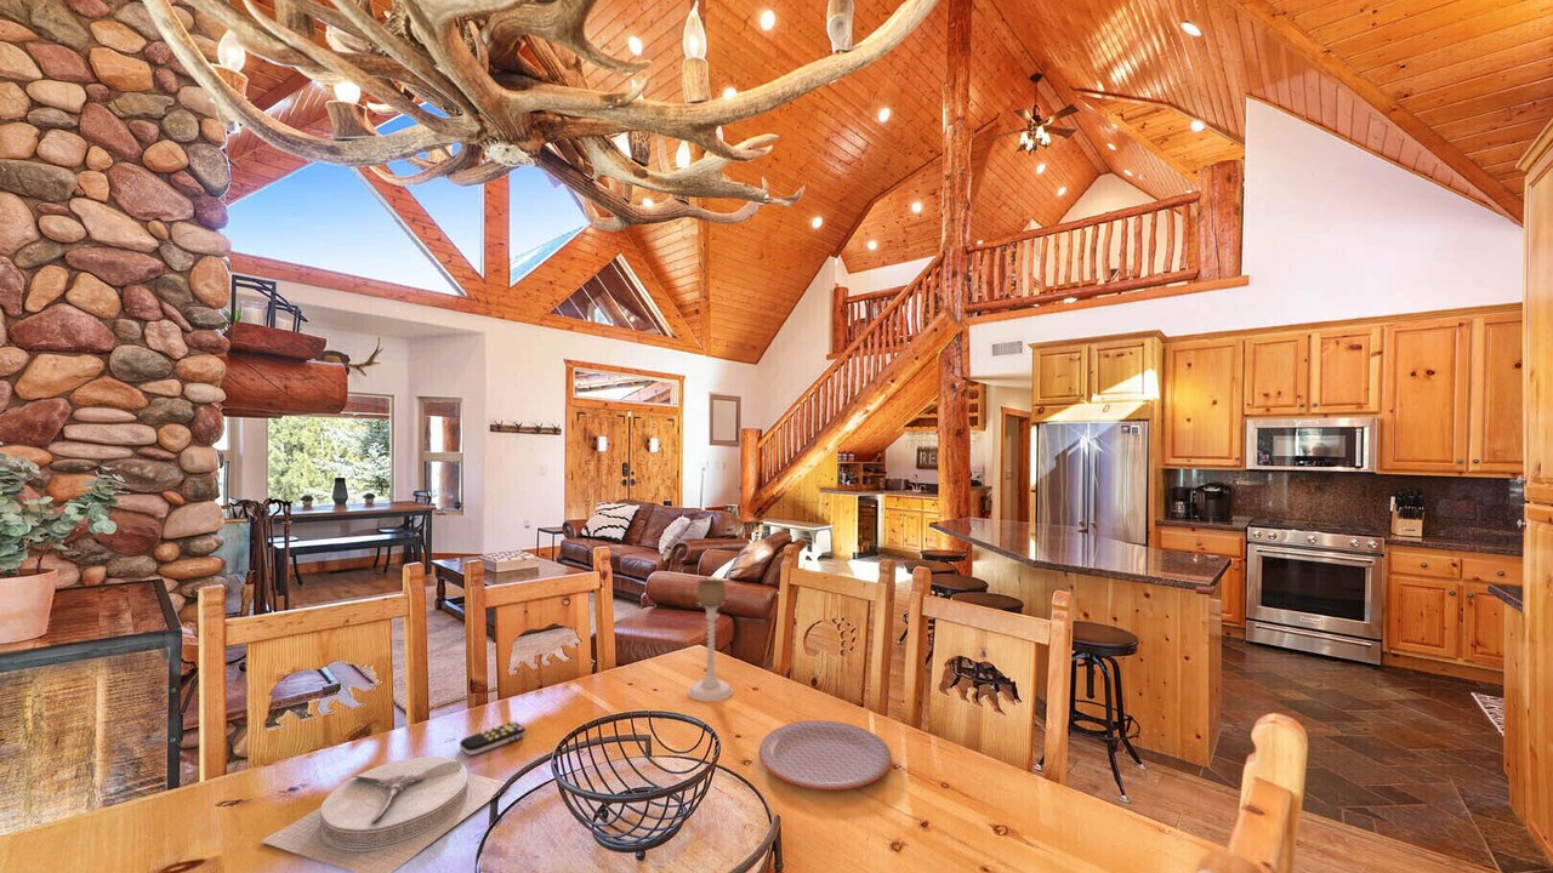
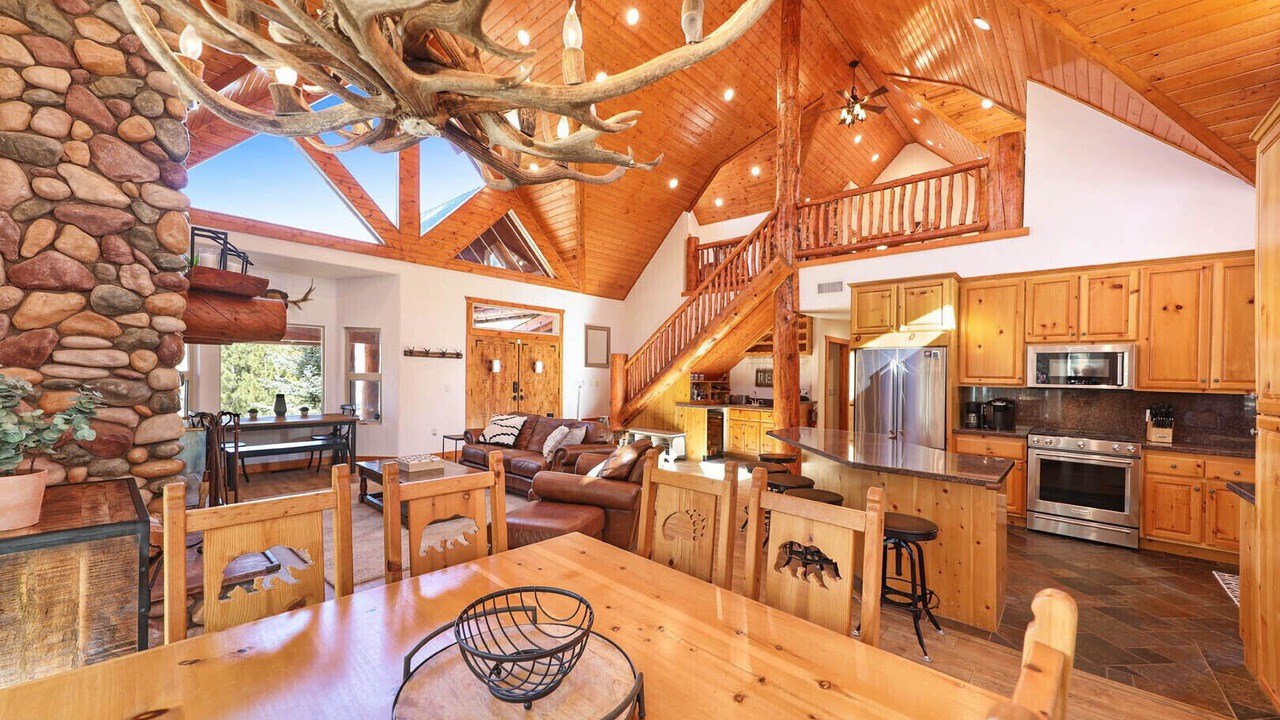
- plate (396, 795)
- plate (824, 755)
- candle holder (710, 637)
- remote control (493, 737)
